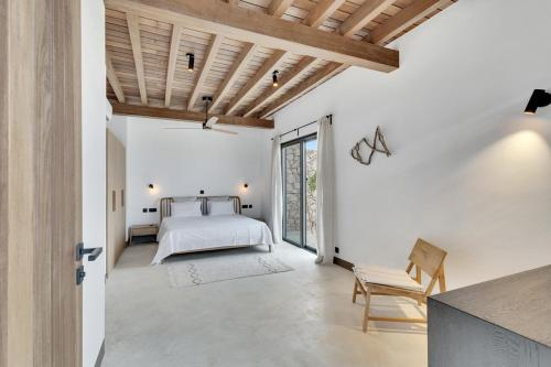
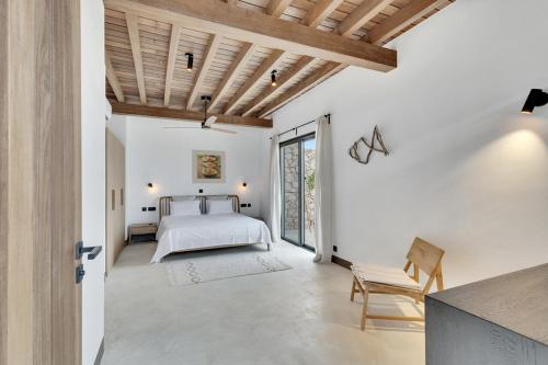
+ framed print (208, 167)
